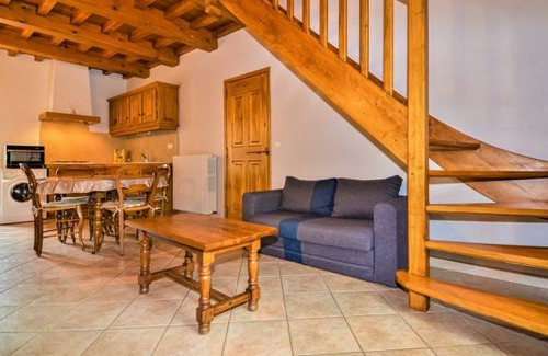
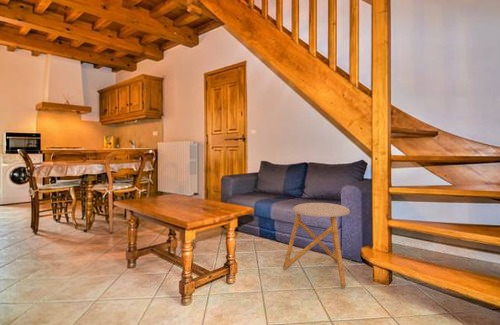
+ stool (323, 237)
